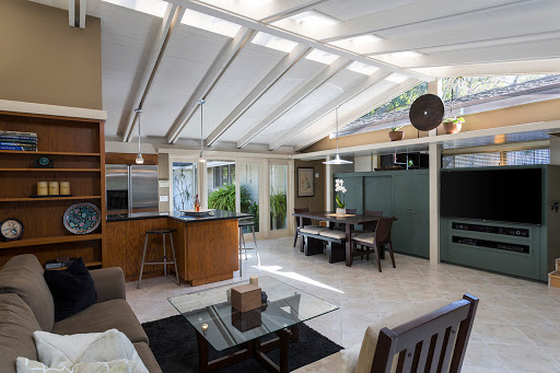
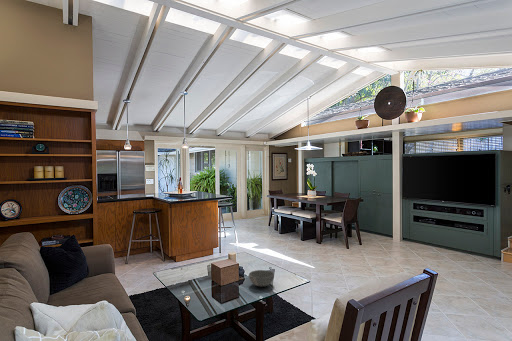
+ bowl (261, 279)
